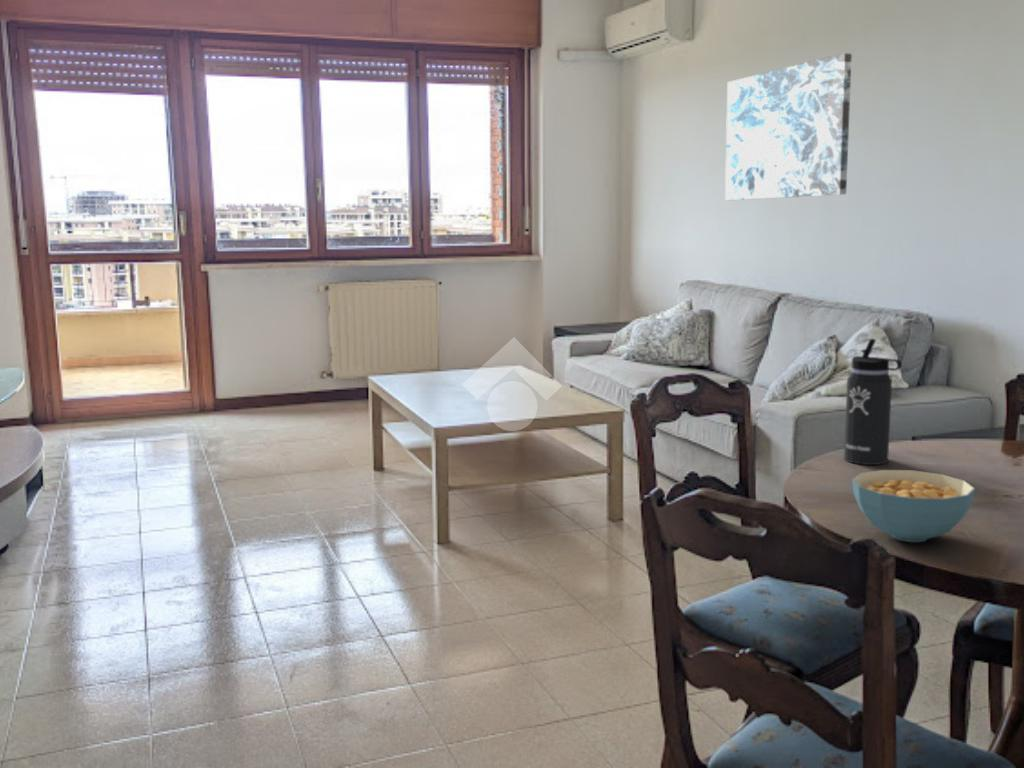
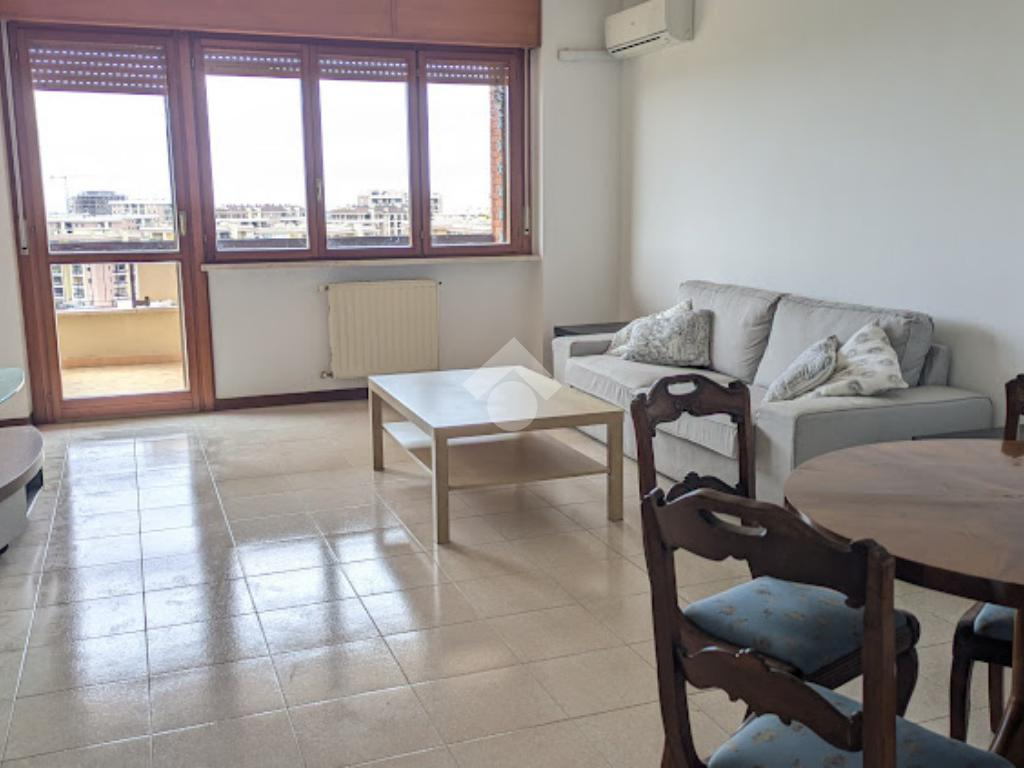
- thermos bottle (873, 400)
- cereal bowl (910, 510)
- wall art (782, 133)
